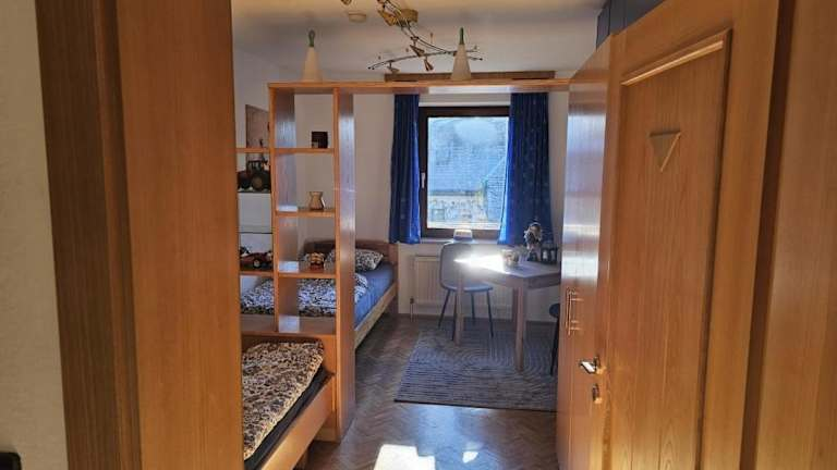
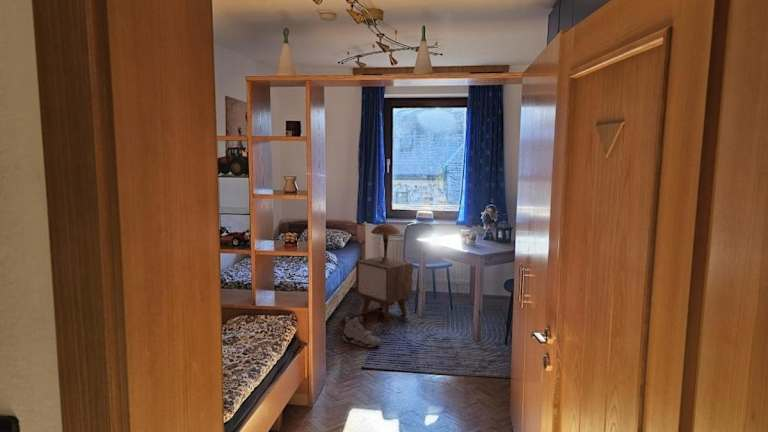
+ table lamp (385, 241)
+ sneaker (361, 331)
+ nightstand (384, 288)
